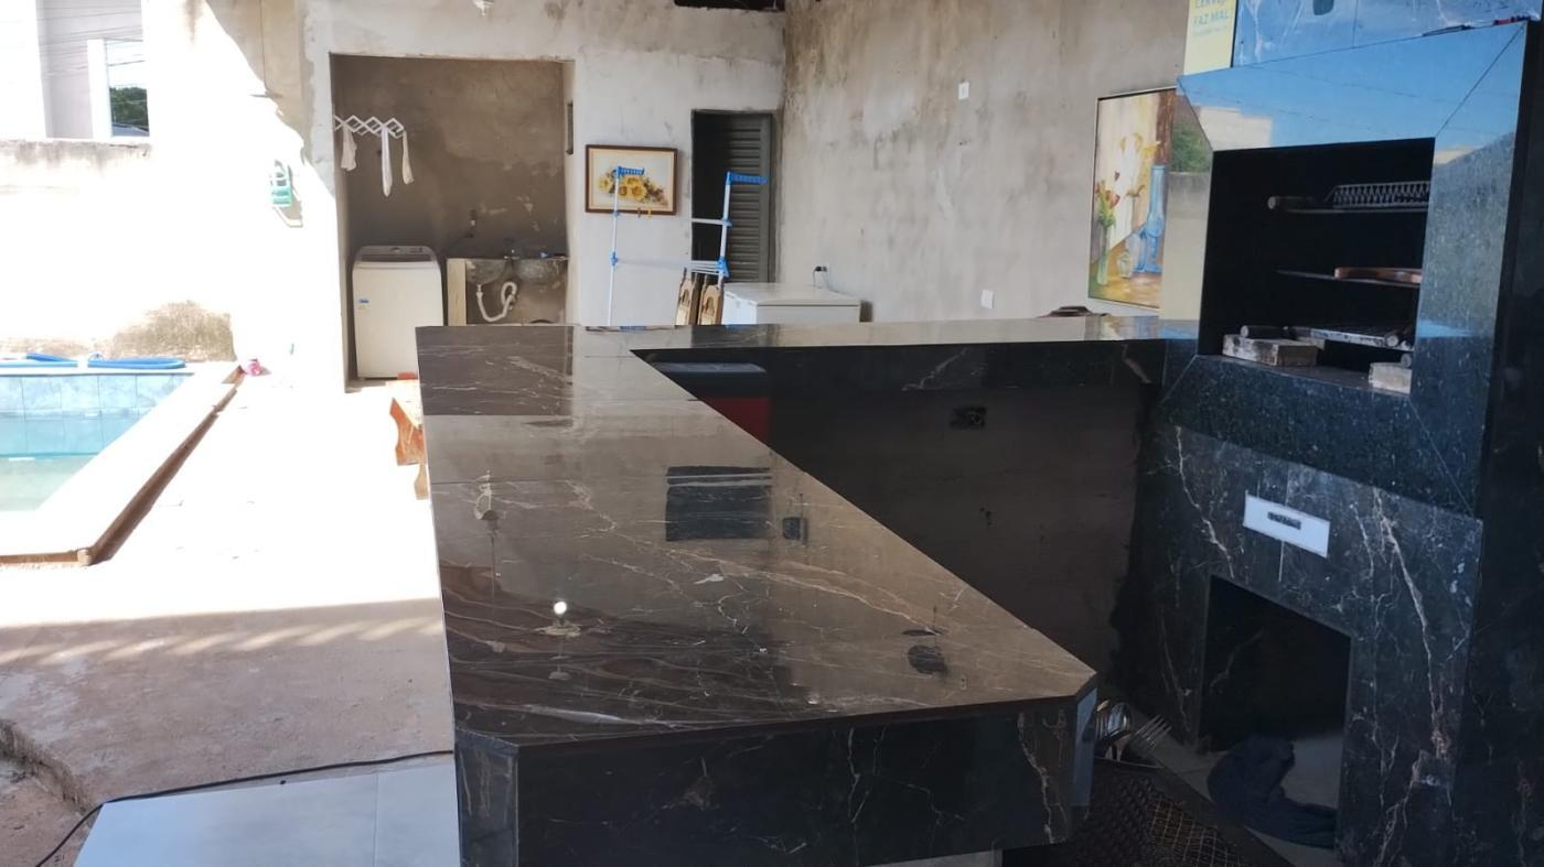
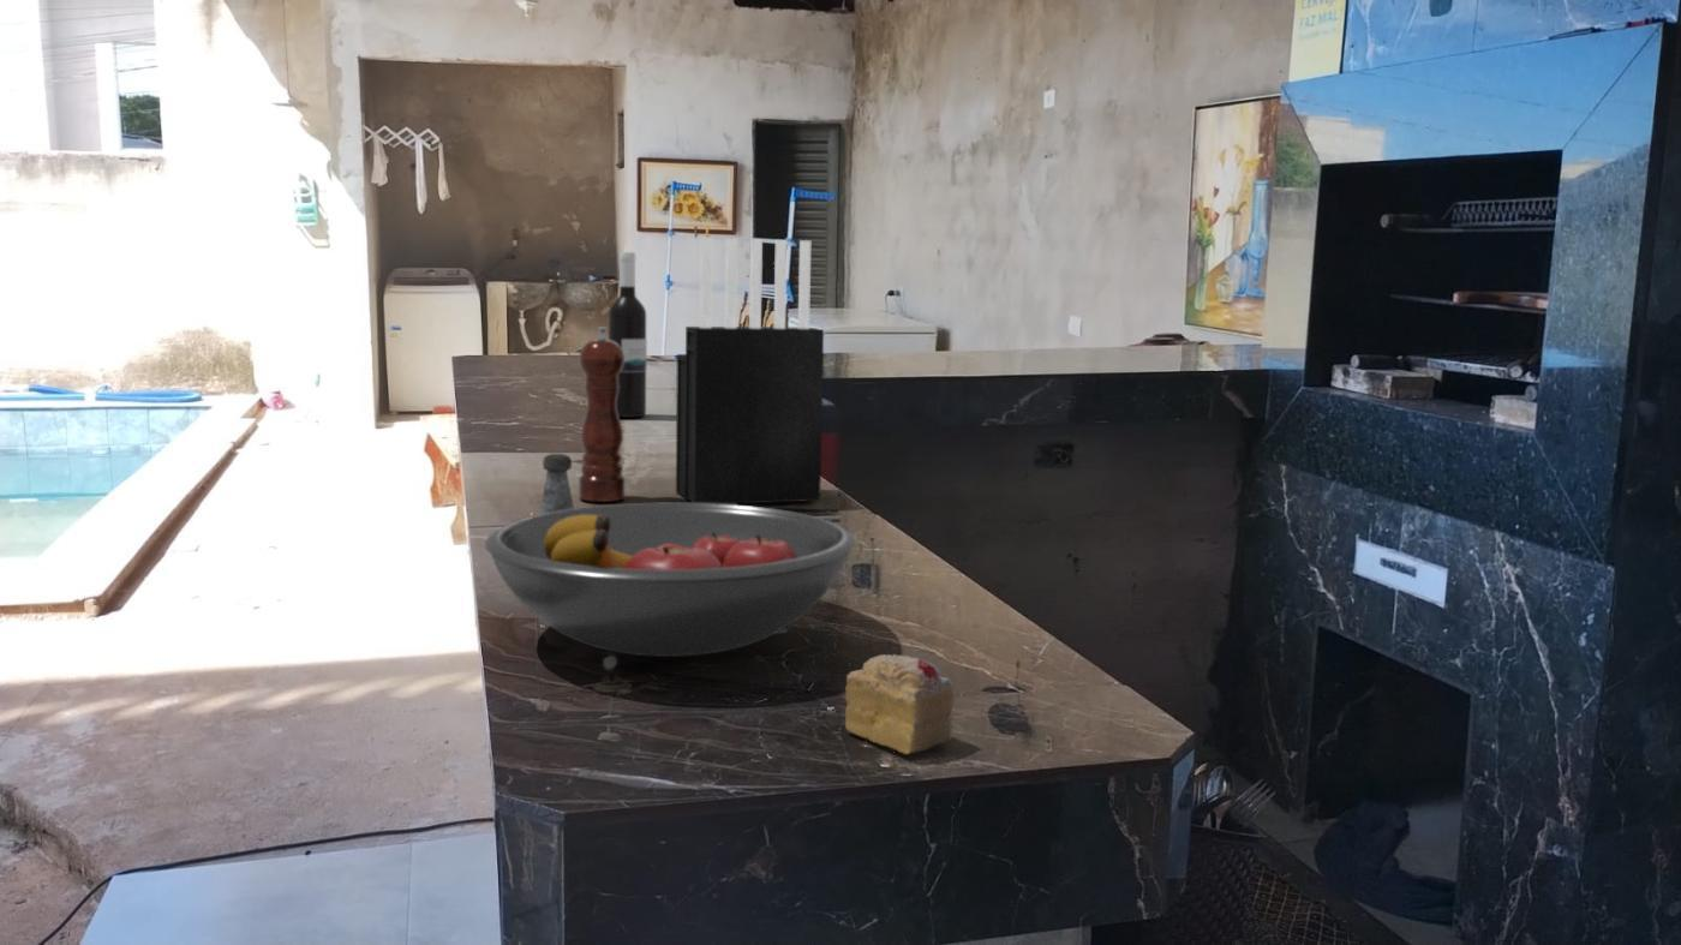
+ cake slice (898, 696)
+ wine bottle (627, 334)
+ pepper mill (602, 413)
+ salt shaker (557, 496)
+ knife block (747, 369)
+ fruit bowl (672, 572)
